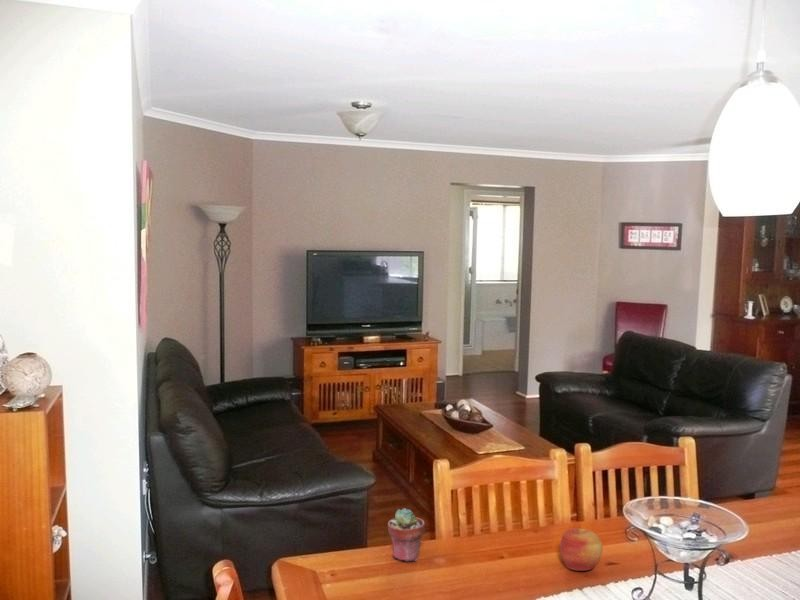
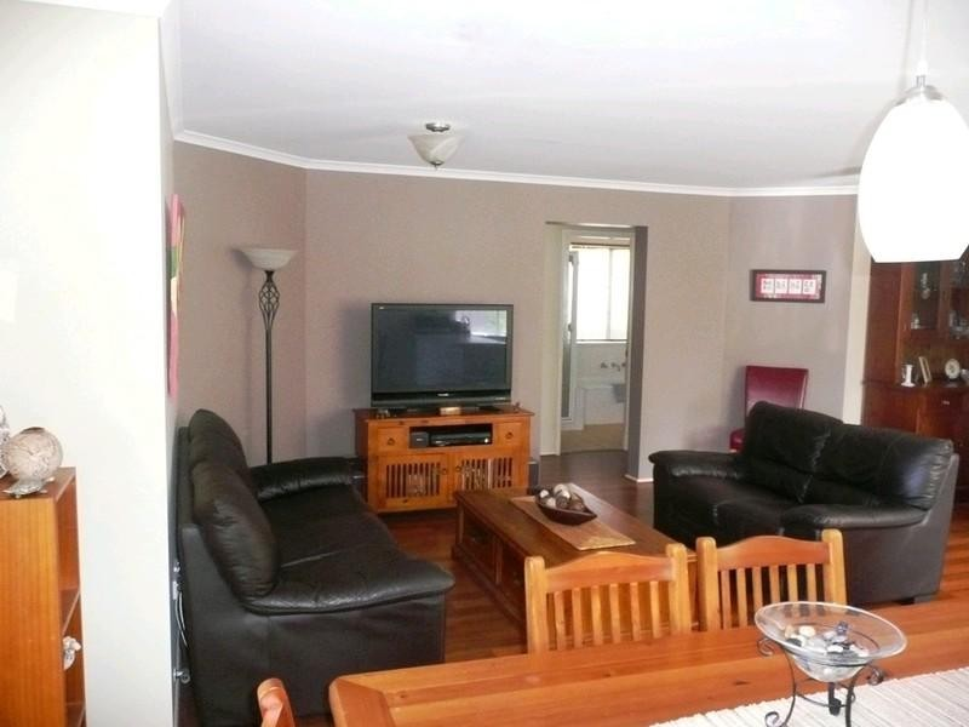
- apple (581, 546)
- potted succulent (406, 532)
